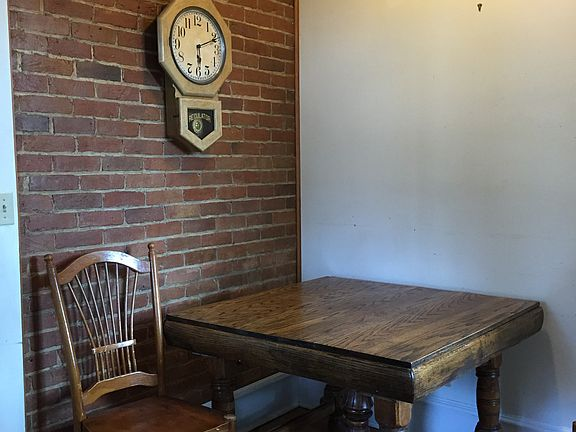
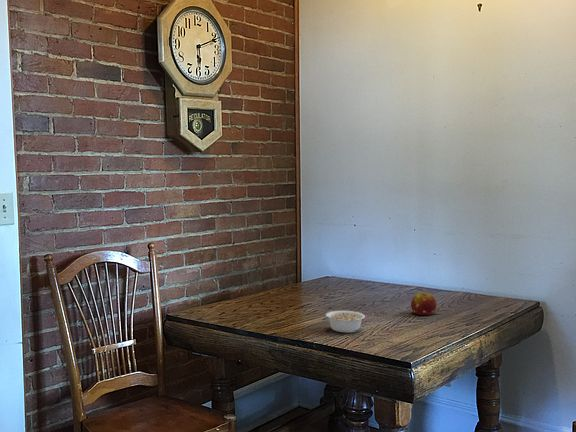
+ legume (346, 321)
+ fruit (423, 304)
